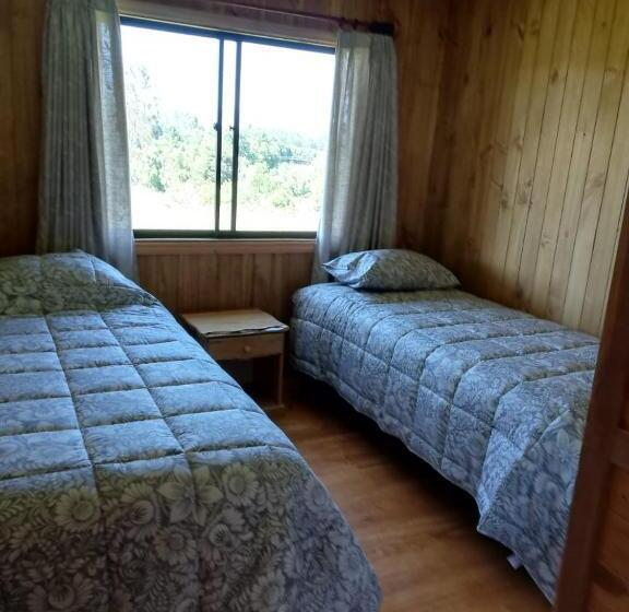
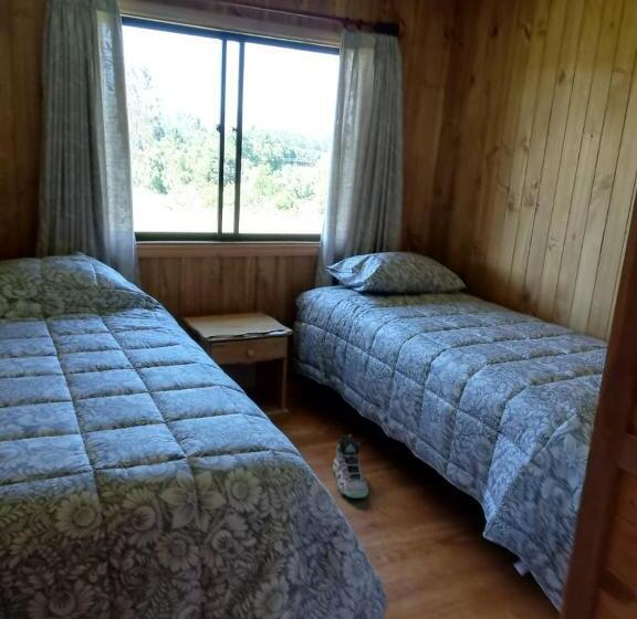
+ sneaker (349, 460)
